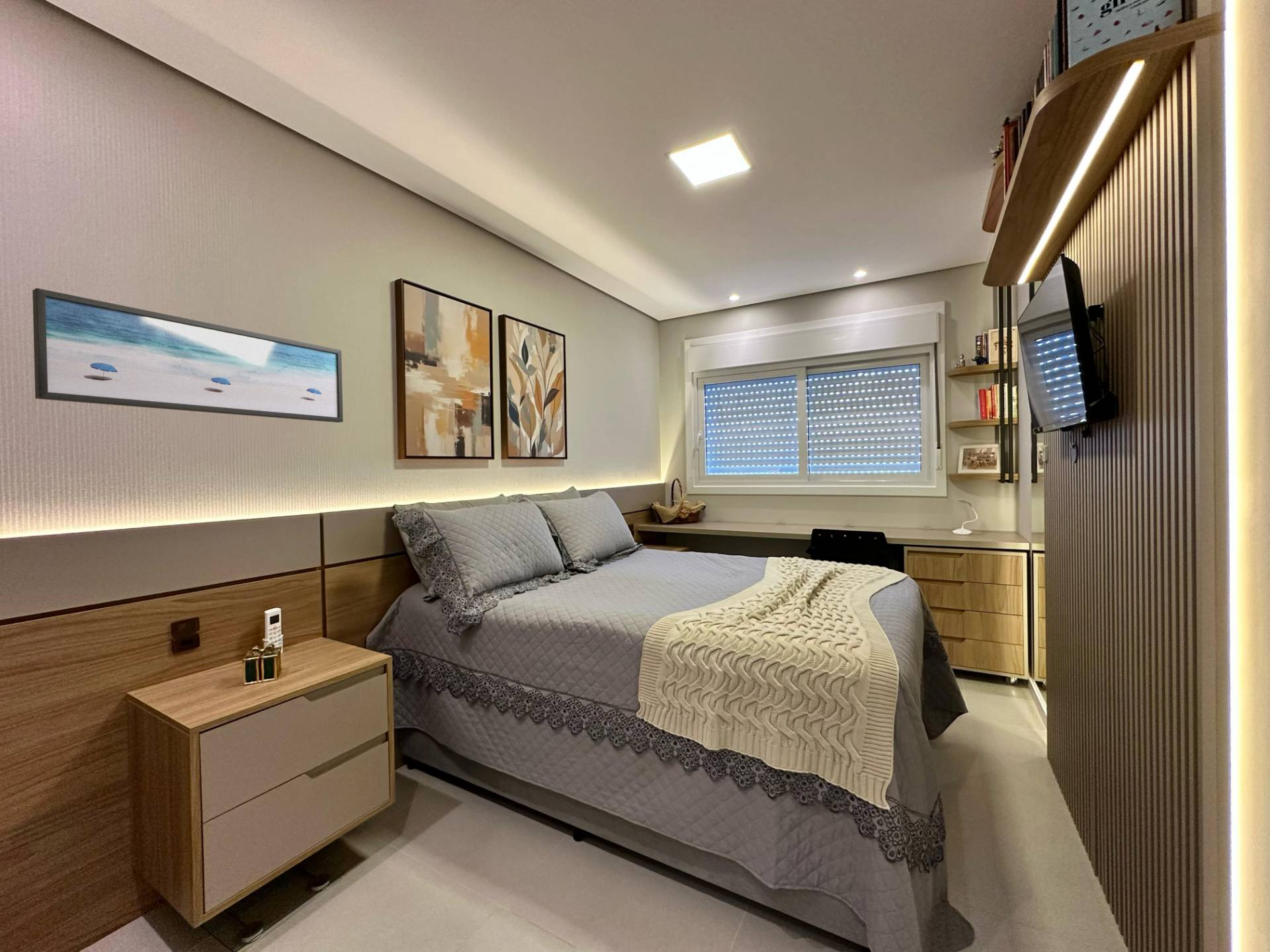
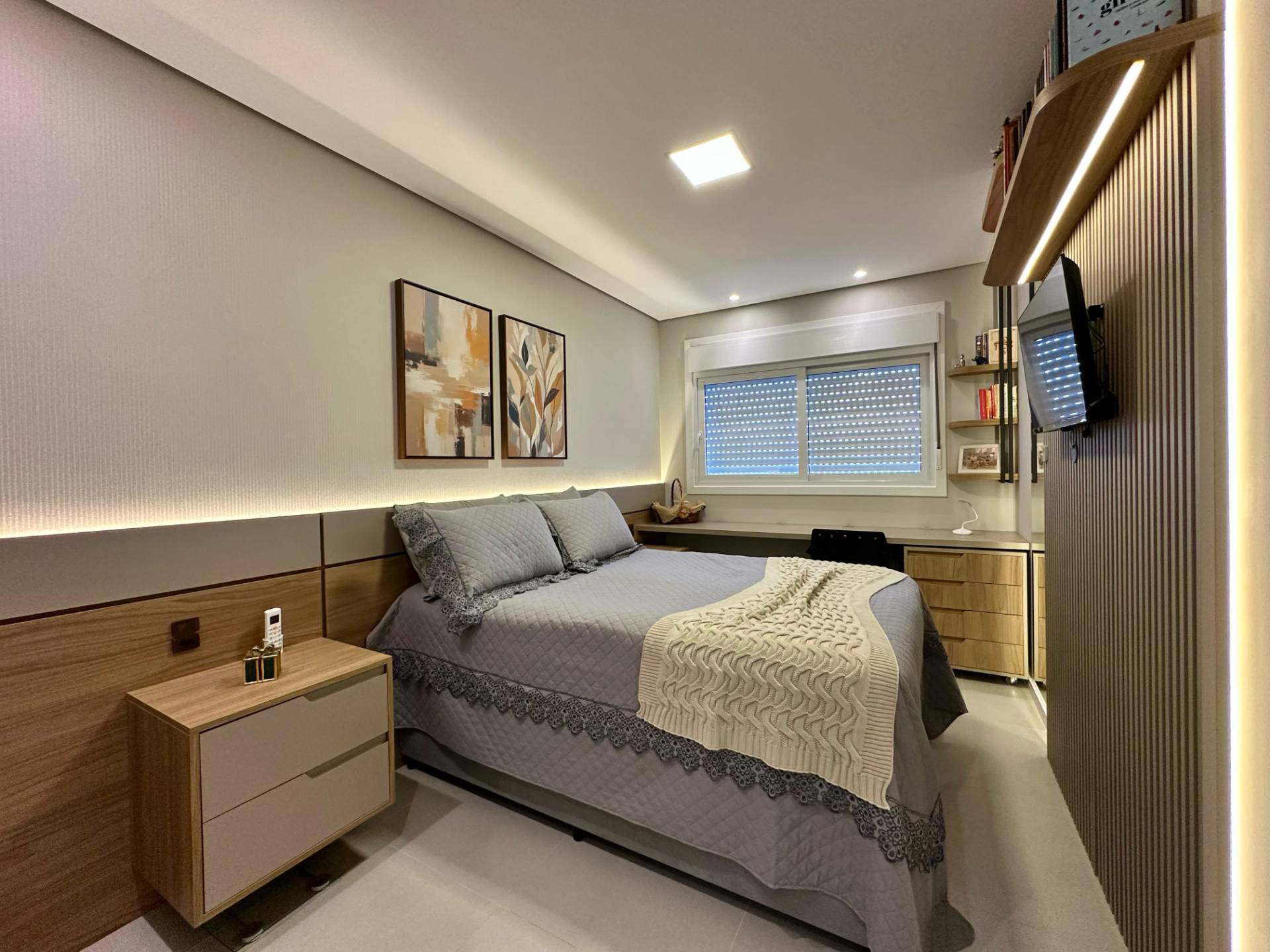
- wall art (219, 369)
